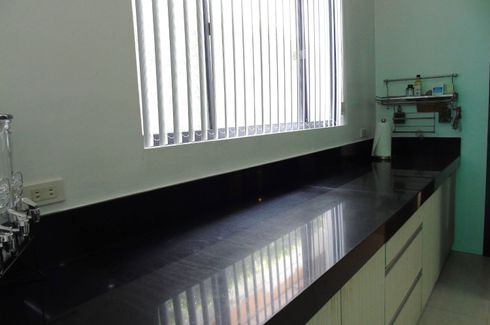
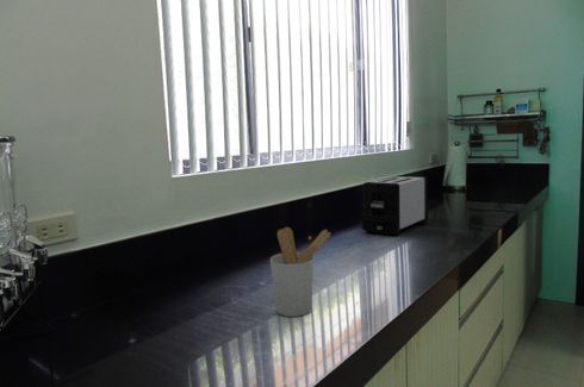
+ toaster (396, 202)
+ utensil holder (303, 269)
